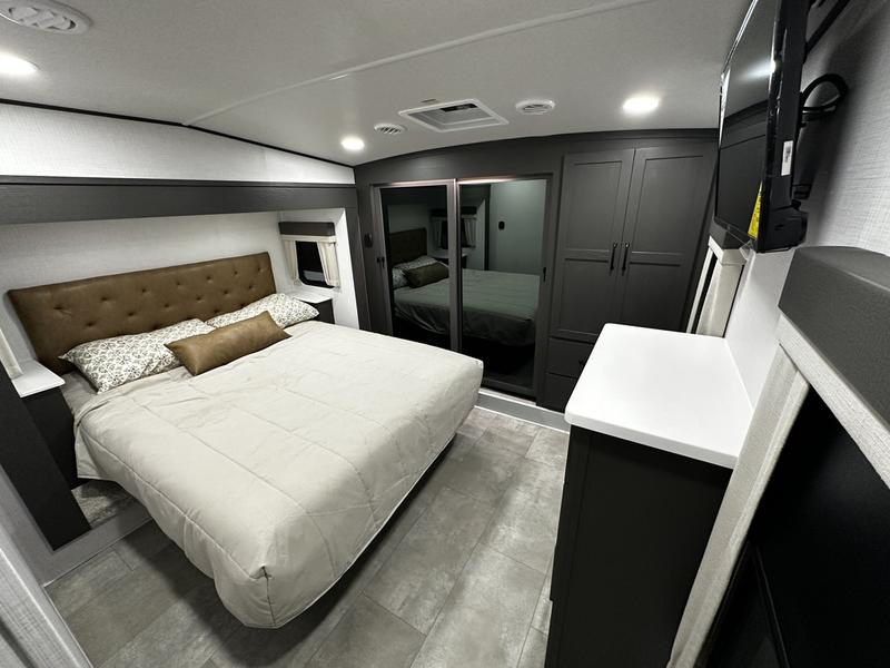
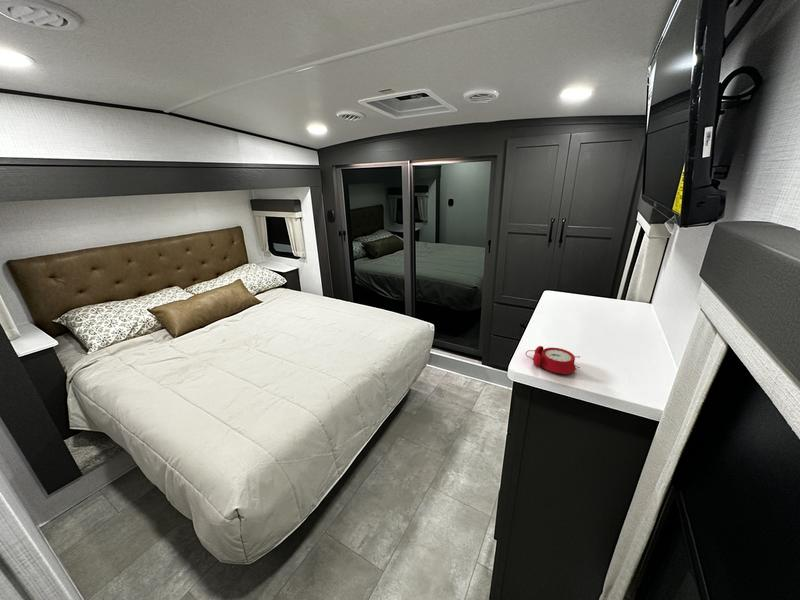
+ alarm clock (551, 358)
